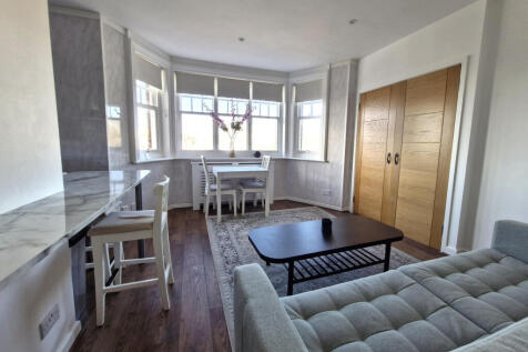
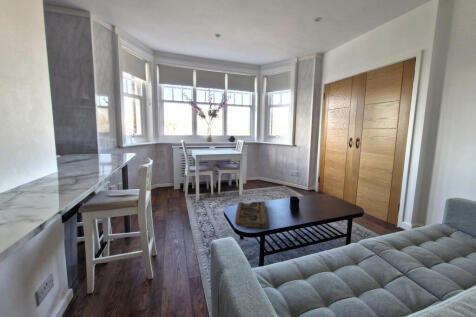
+ decorative tray (251, 212)
